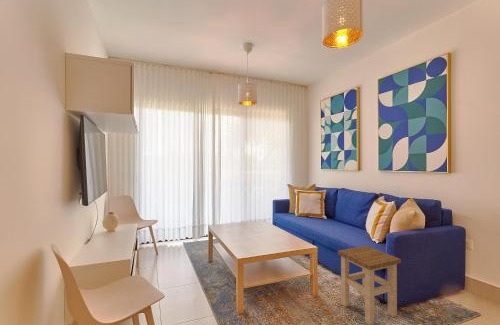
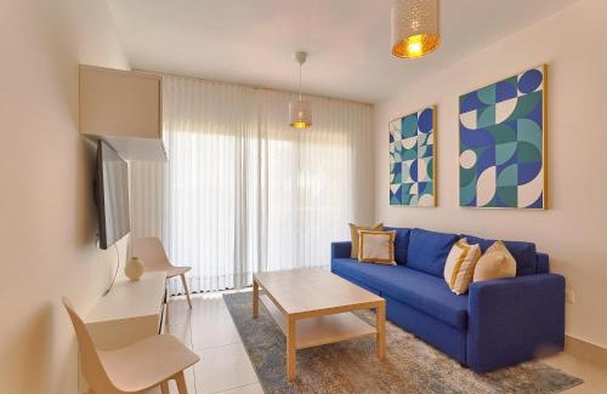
- stool (368, 282)
